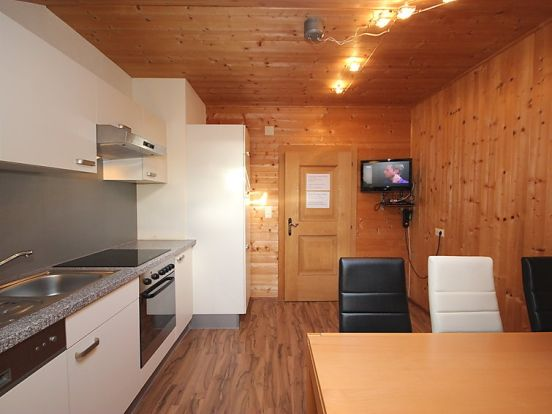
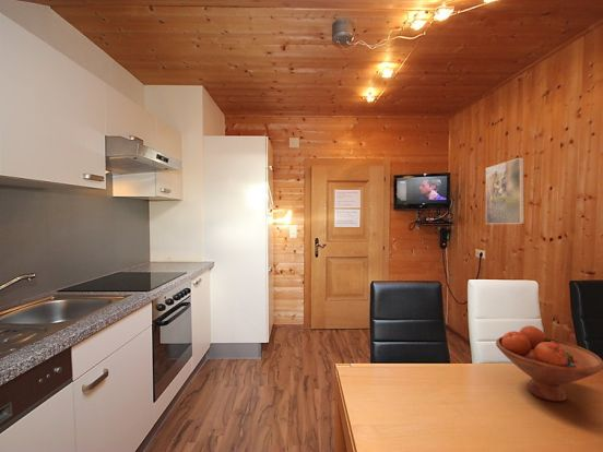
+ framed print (503, 193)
+ fruit bowl (545, 362)
